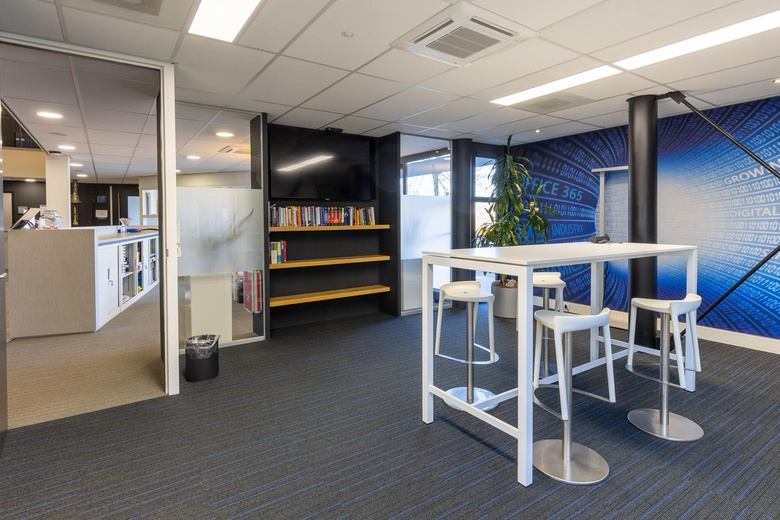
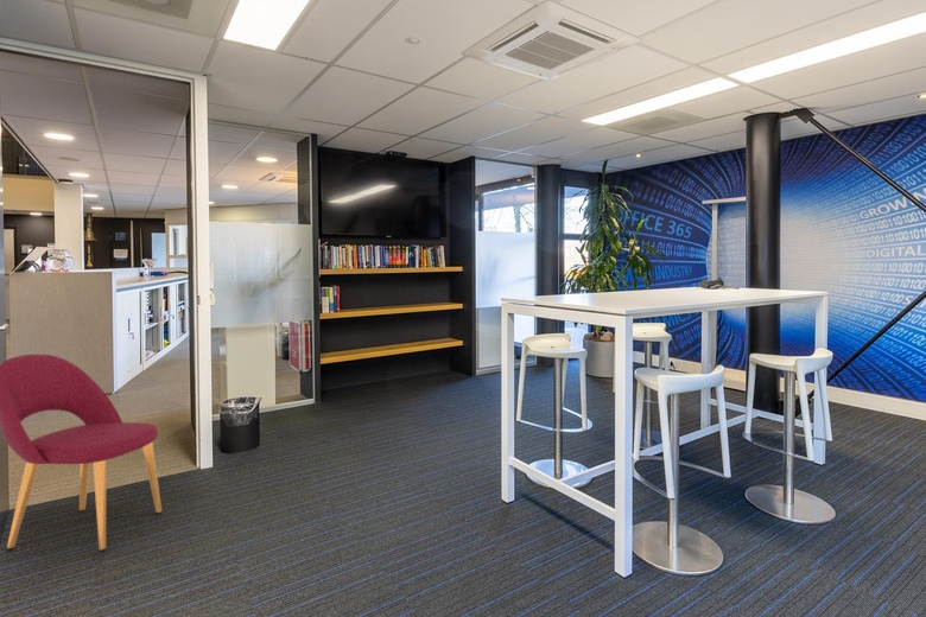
+ dining chair (82, 443)
